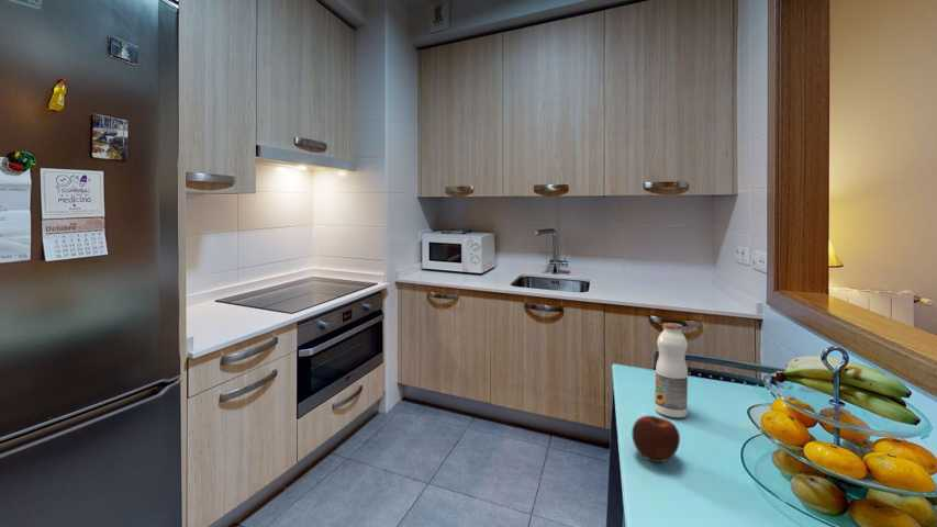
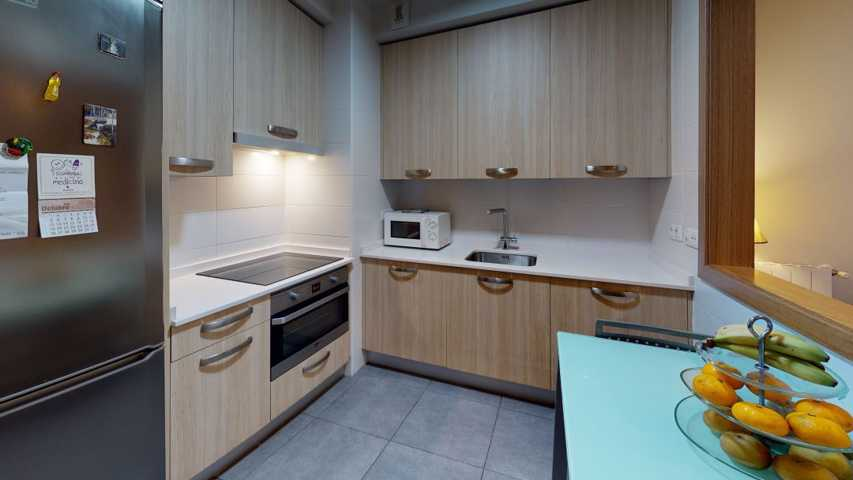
- fruit juice (671, 368)
- apple (655, 438)
